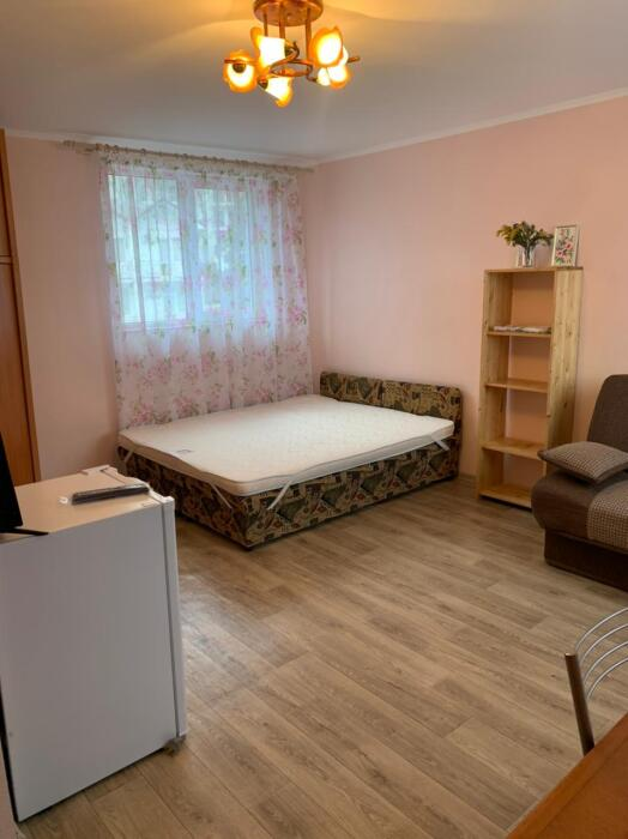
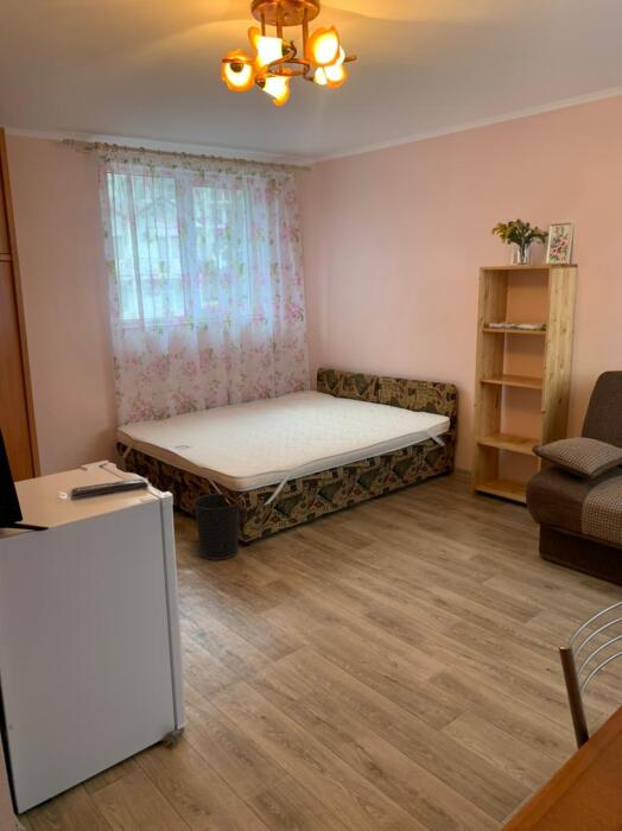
+ wastebasket (217, 526)
